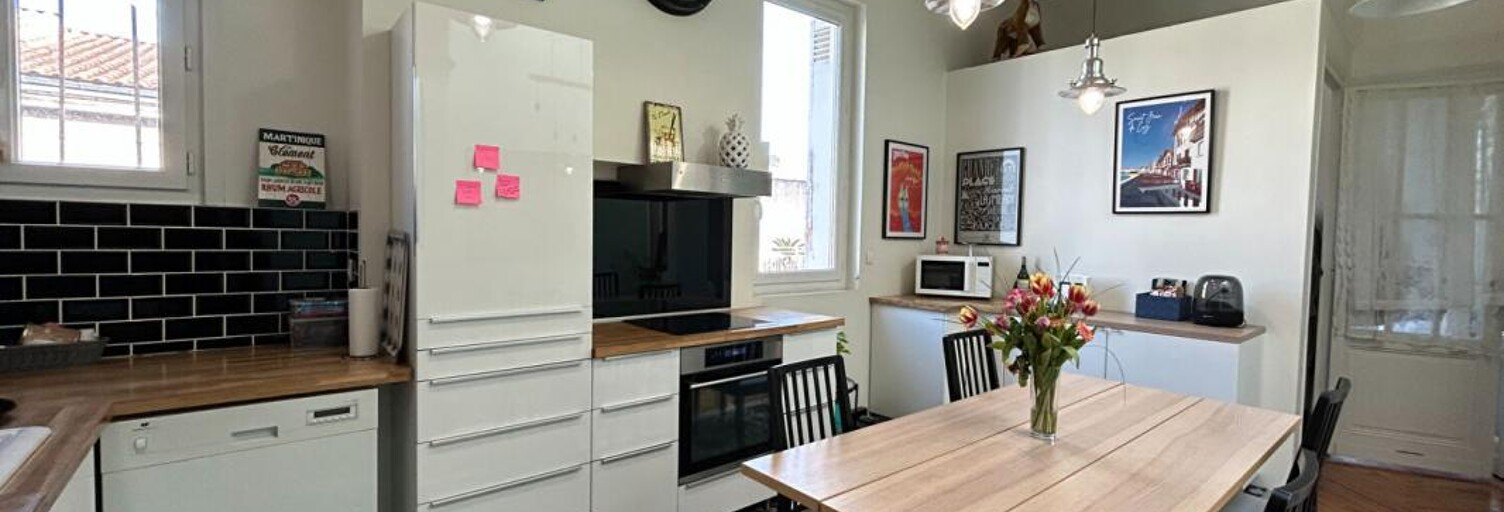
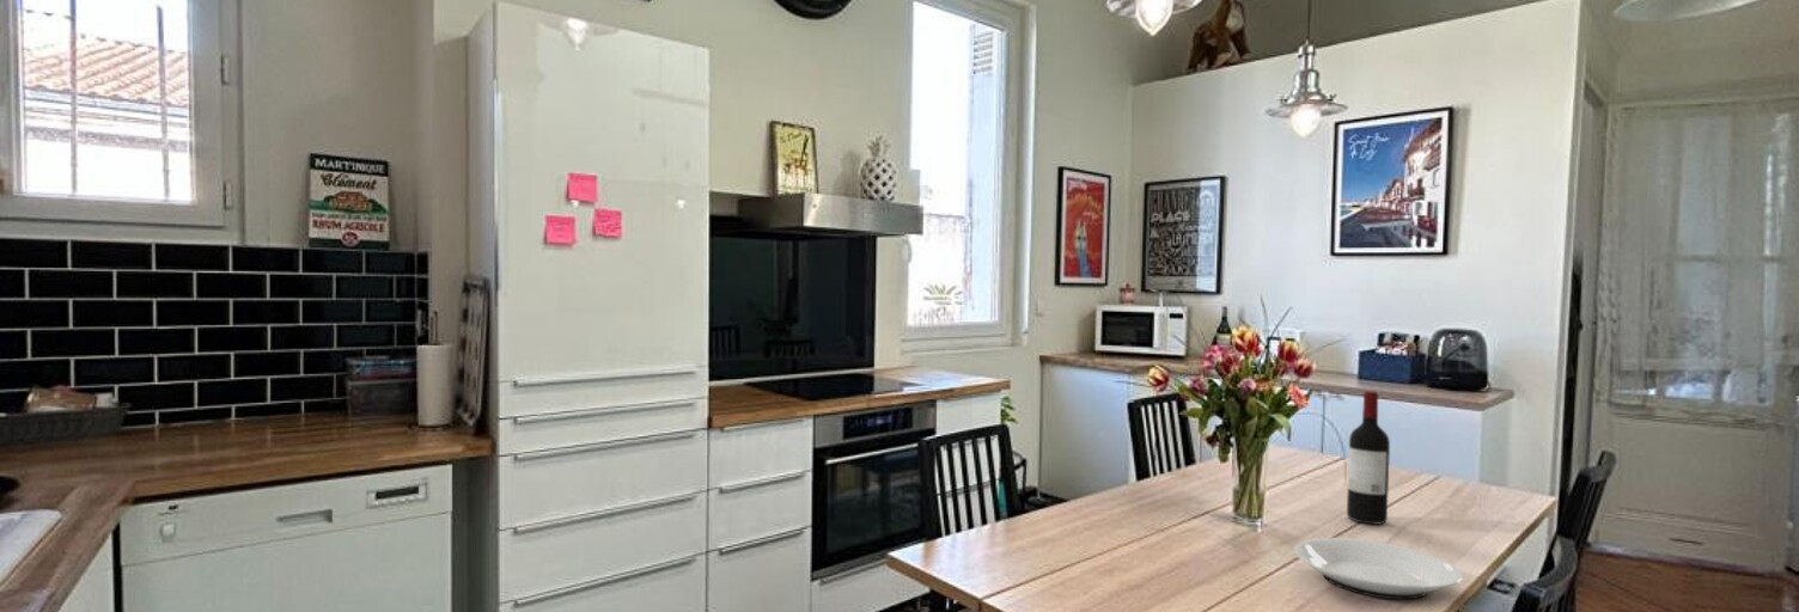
+ plate (1373, 570)
+ wine bottle (1368, 455)
